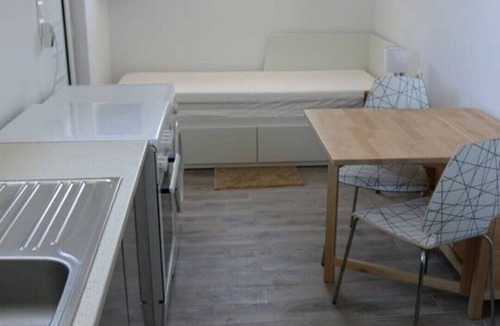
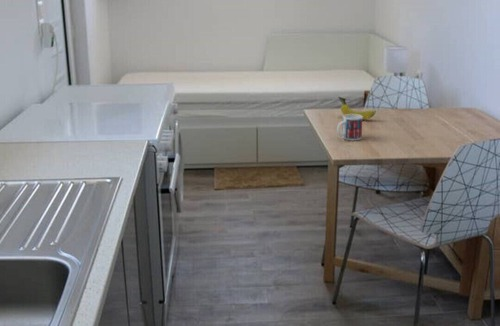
+ mug (350, 127)
+ fruit (355, 111)
